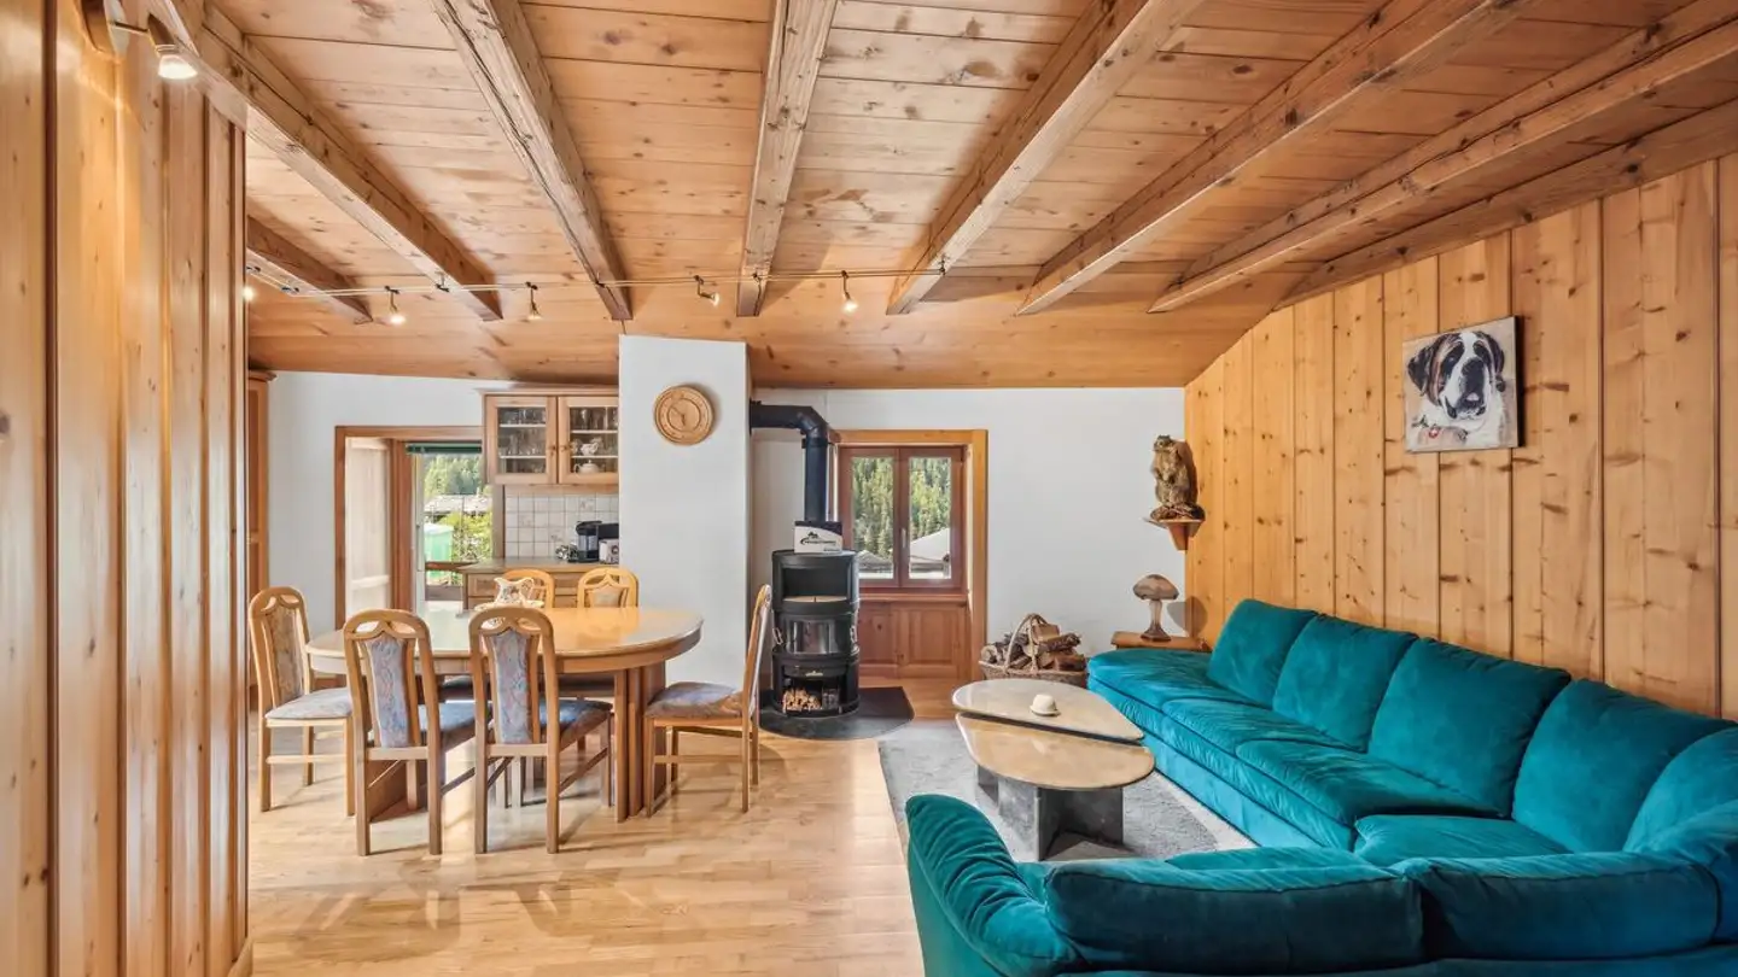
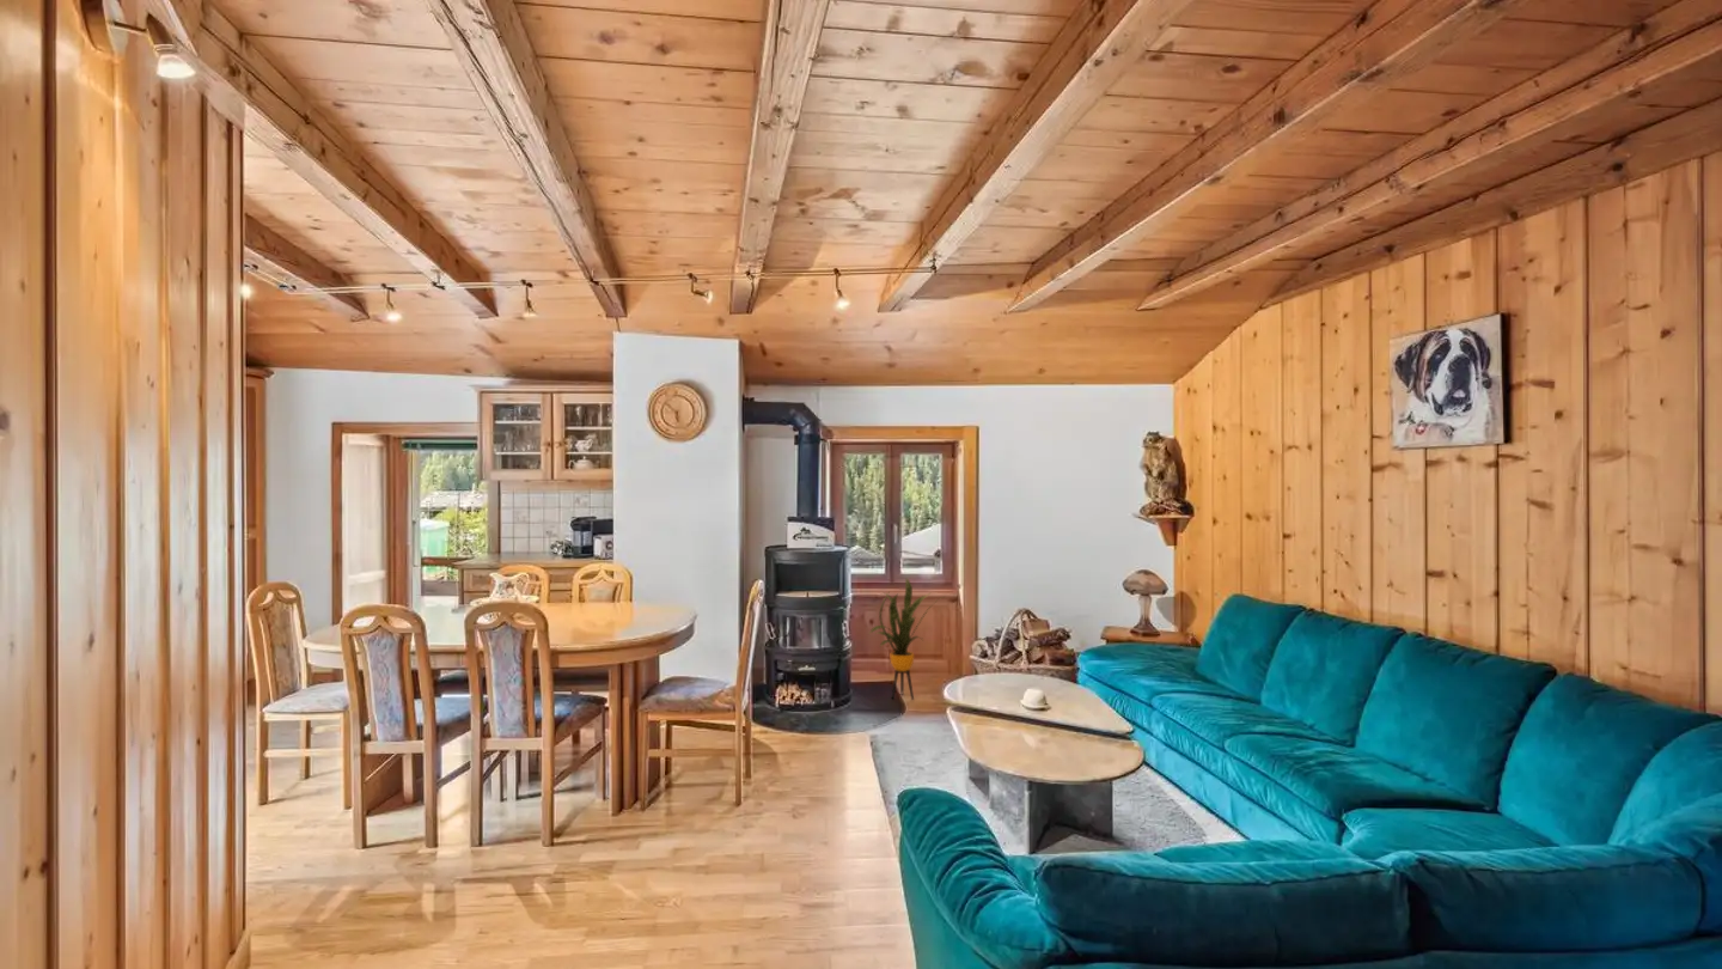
+ house plant (906, 639)
